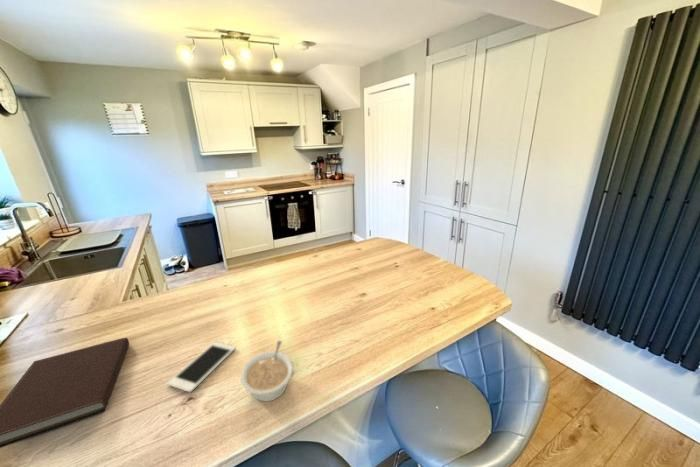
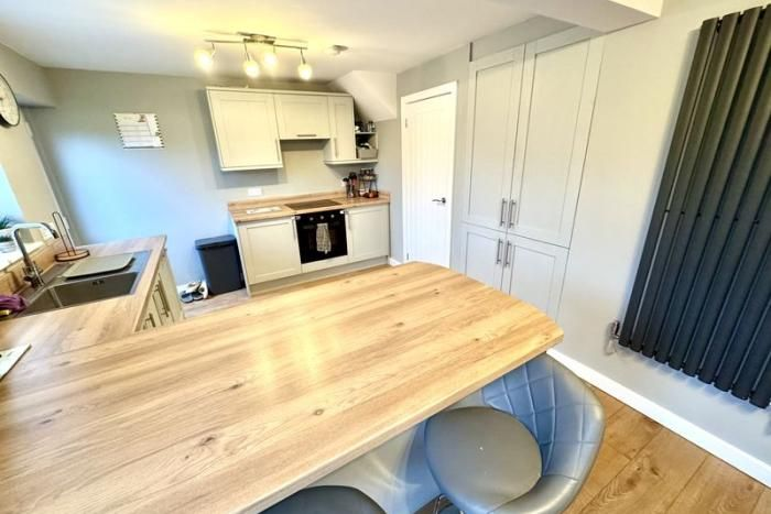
- notebook (67, 384)
- legume (267, 374)
- cell phone (204, 364)
